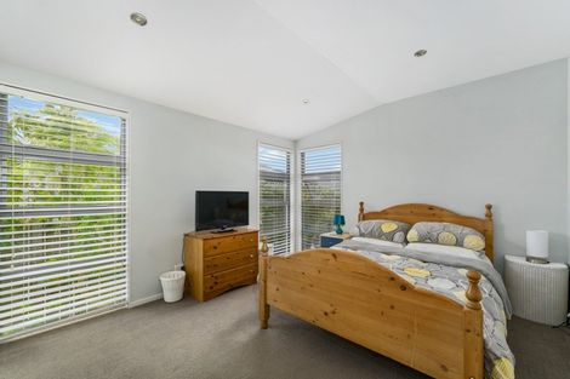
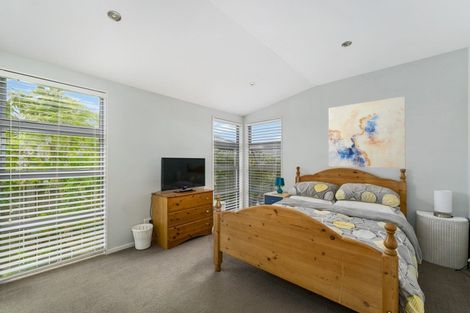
+ wall art (363, 135)
